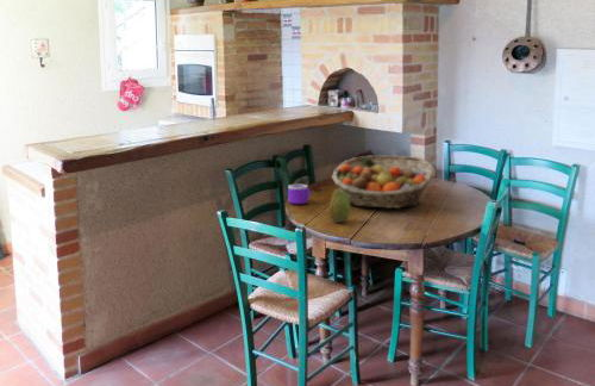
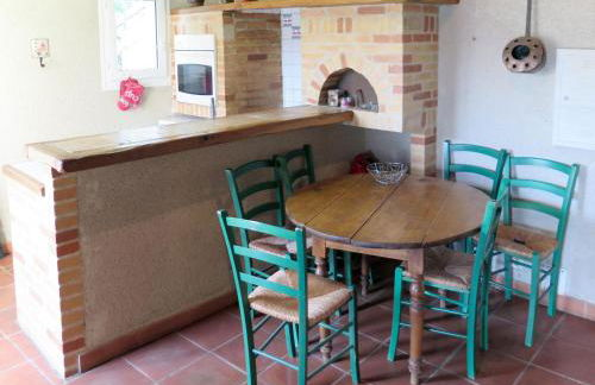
- fruit (339, 205)
- mug (300, 194)
- fruit basket (382, 180)
